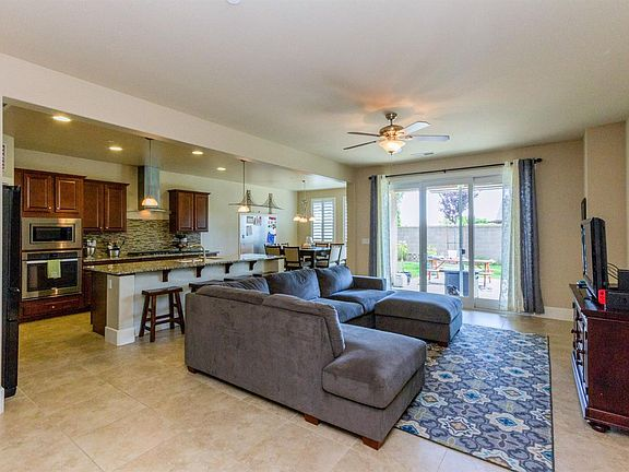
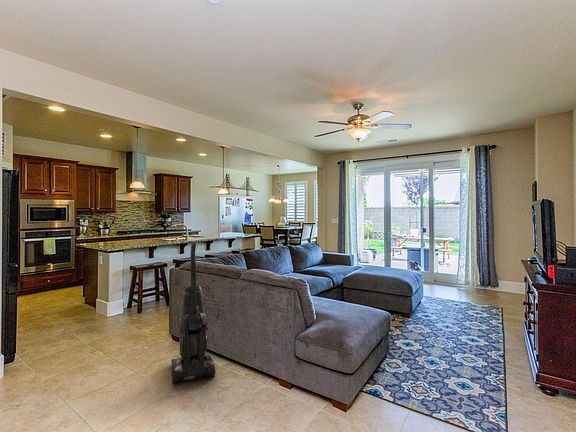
+ vacuum cleaner (192, 306)
